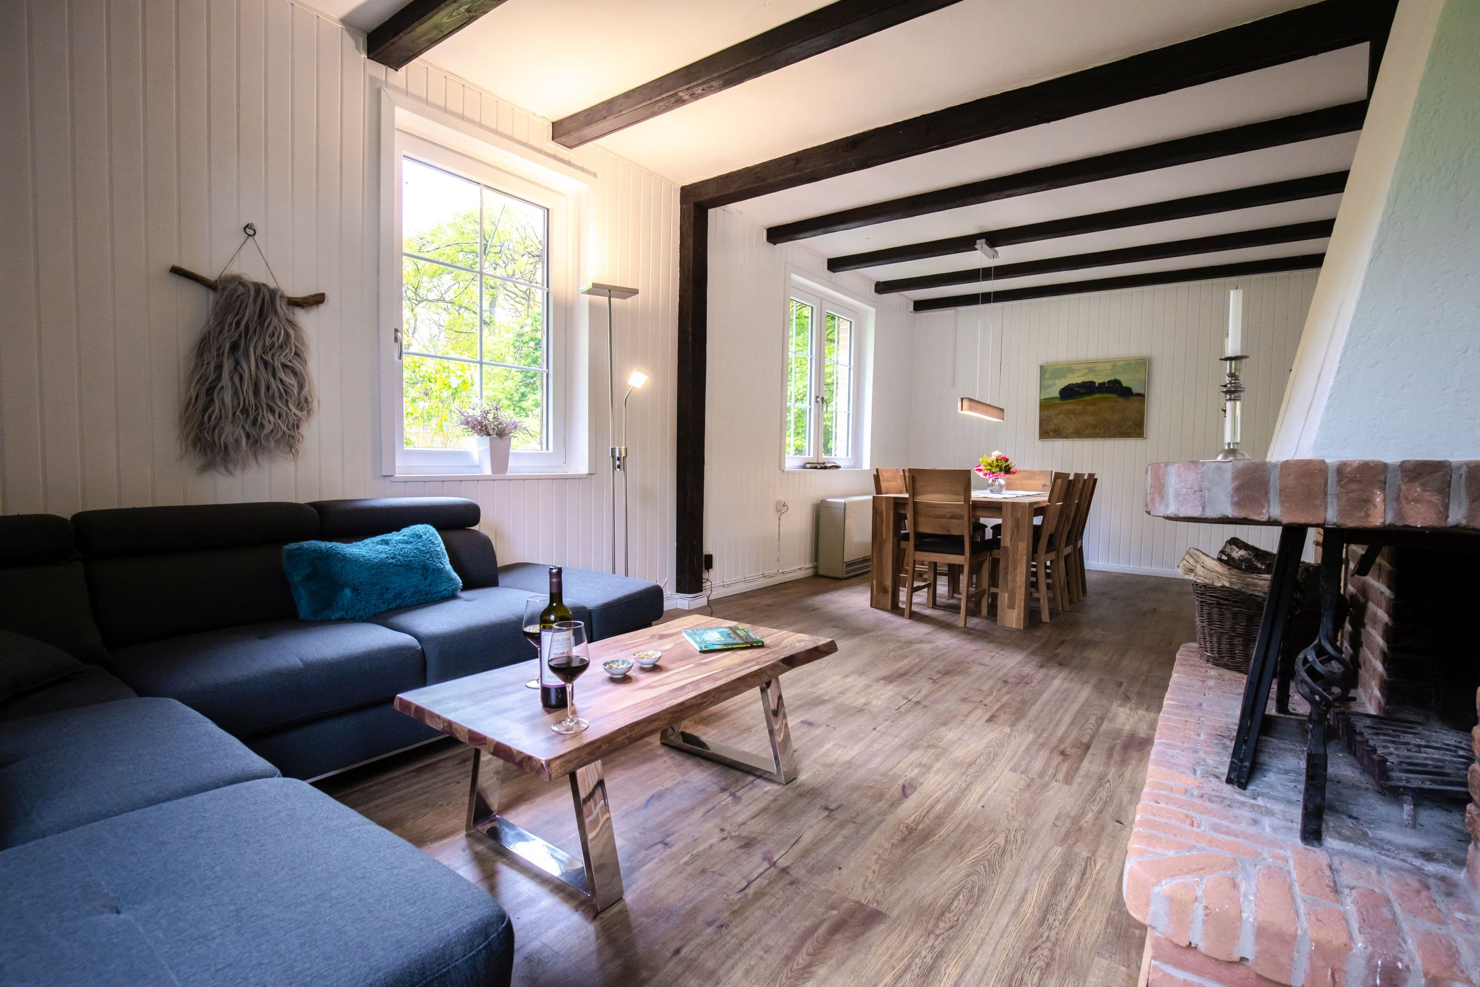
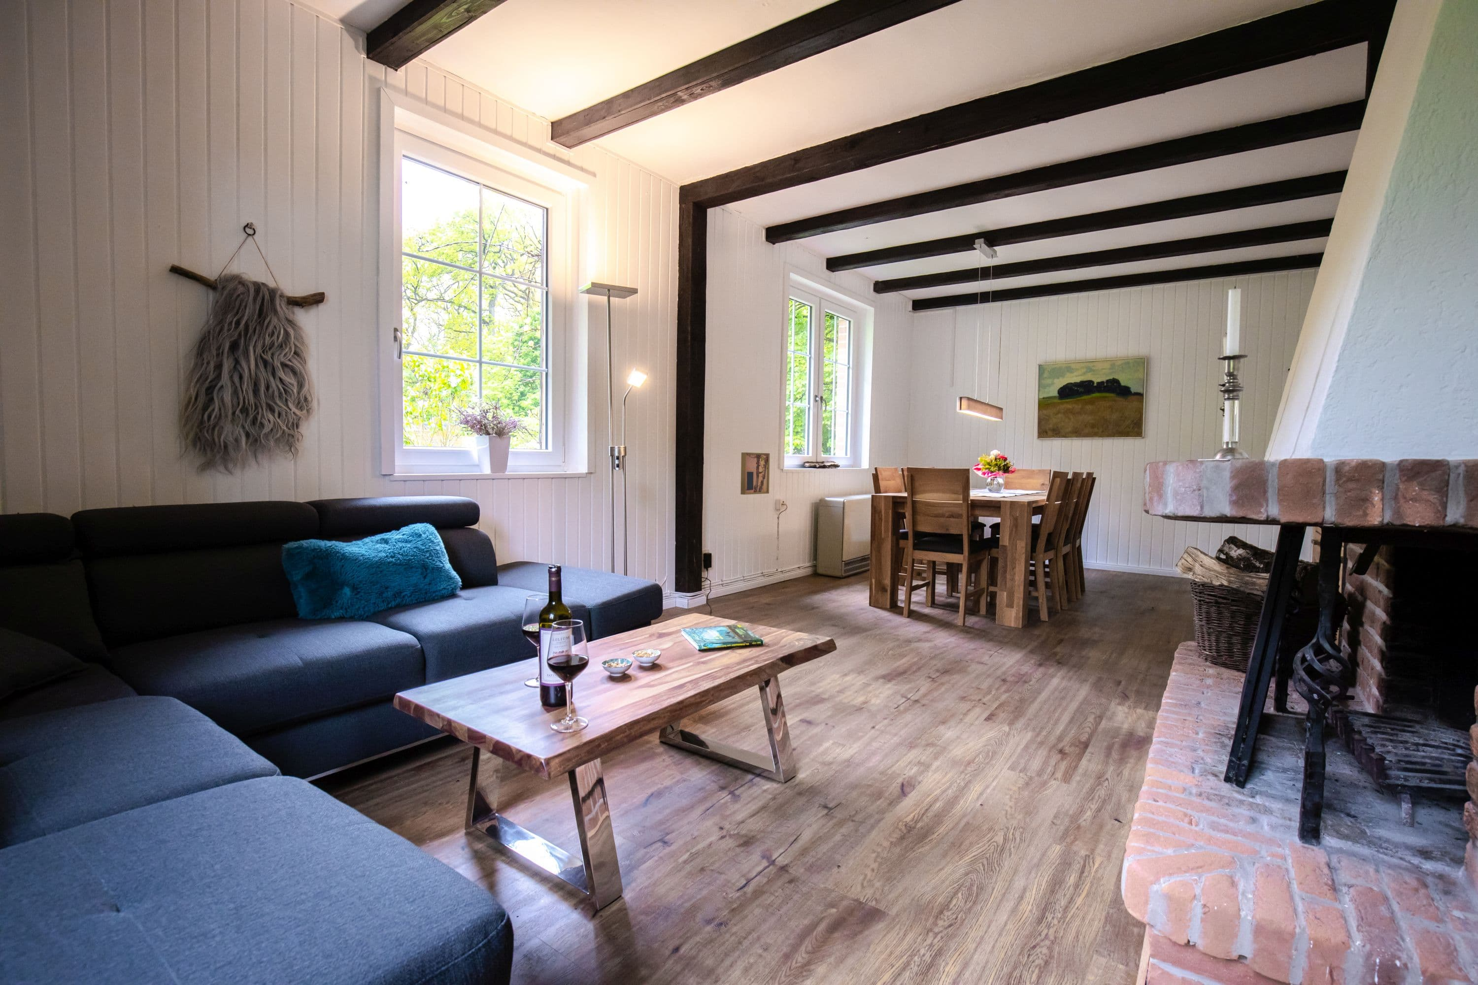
+ wall art (755, 474)
